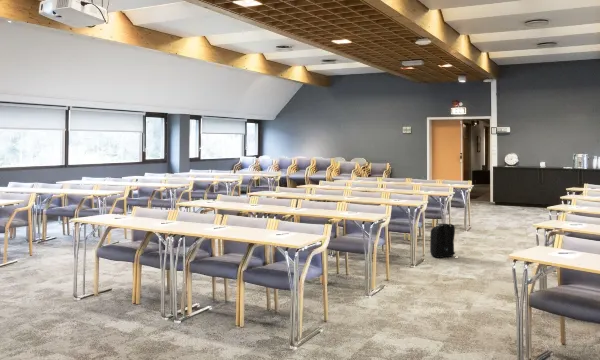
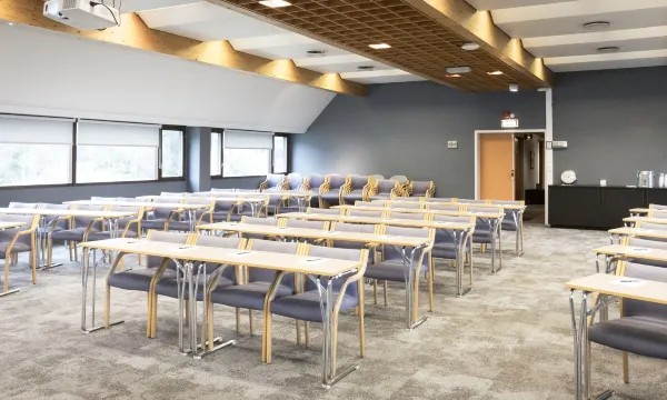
- backpack (444, 240)
